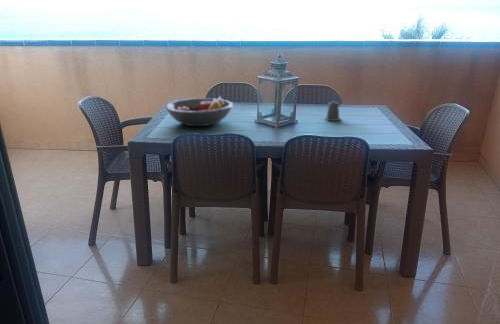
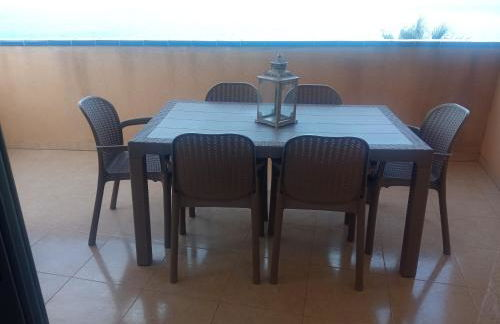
- fruit bowl (199, 111)
- pepper shaker (334, 110)
